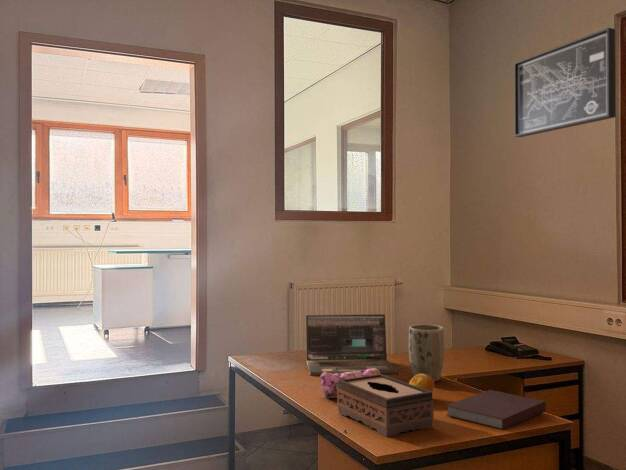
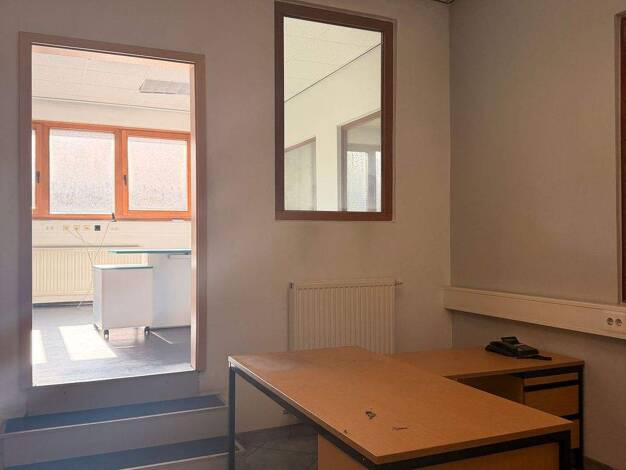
- wall art (560, 87)
- pencil case (349, 378)
- laptop (349, 342)
- notebook (496, 408)
- tissue box (383, 402)
- fruit (421, 386)
- plant pot (426, 353)
